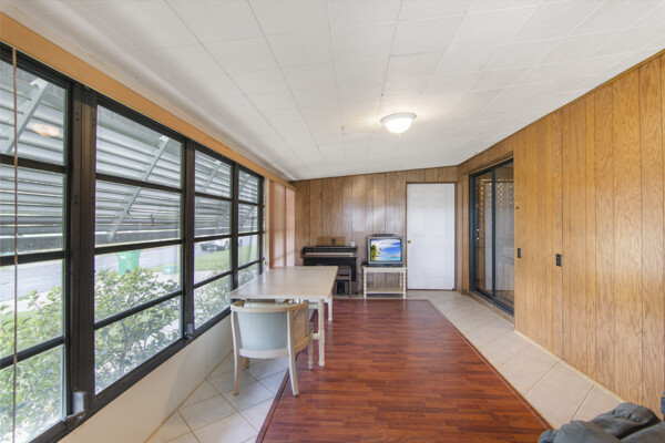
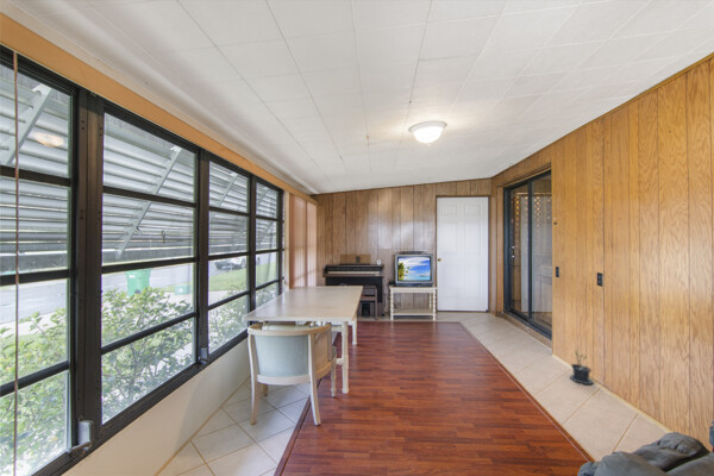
+ potted plant (581, 364)
